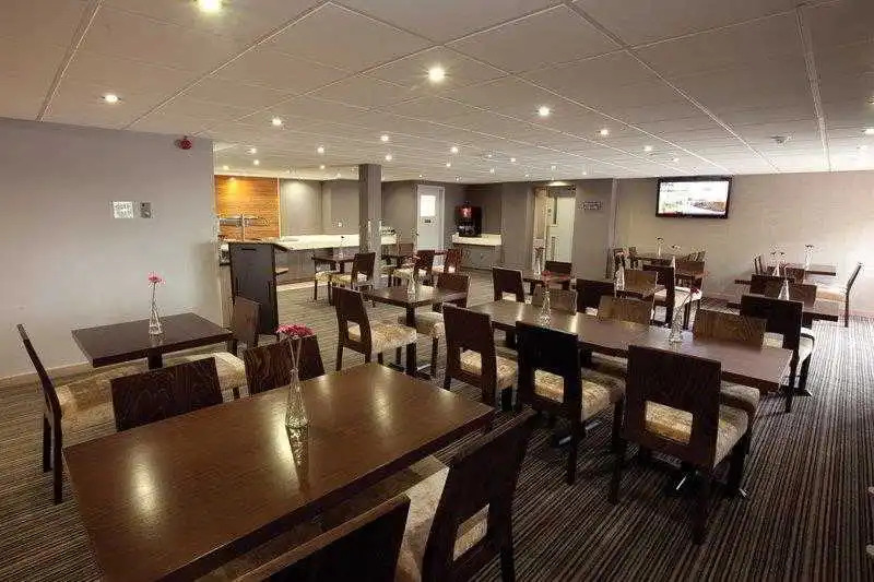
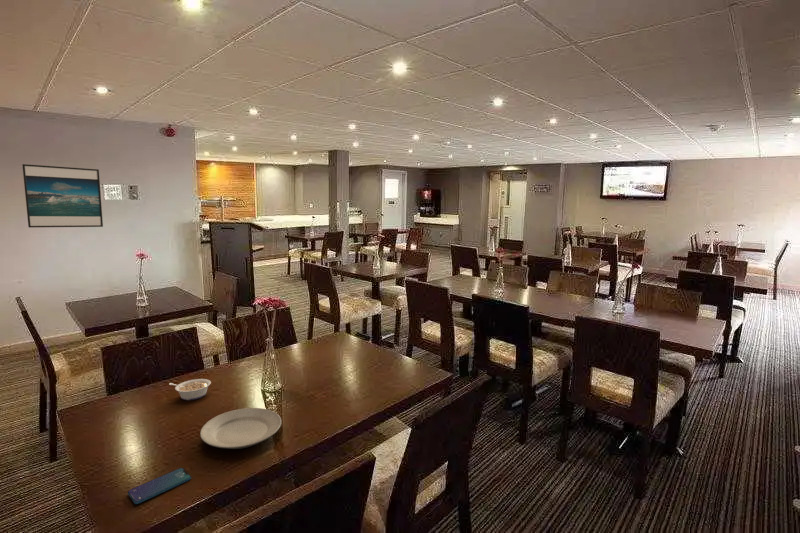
+ plate (242, 430)
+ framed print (65, 197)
+ smartphone (160, 484)
+ legume (192, 389)
